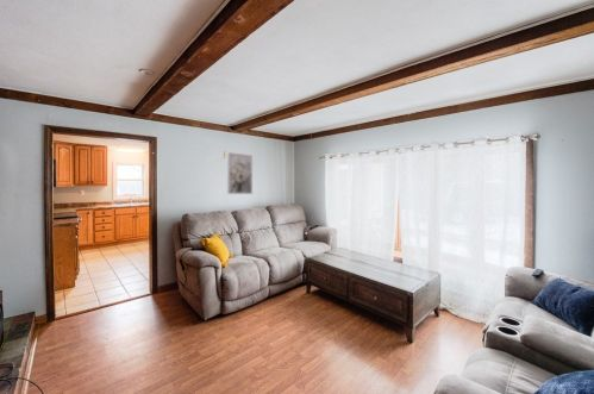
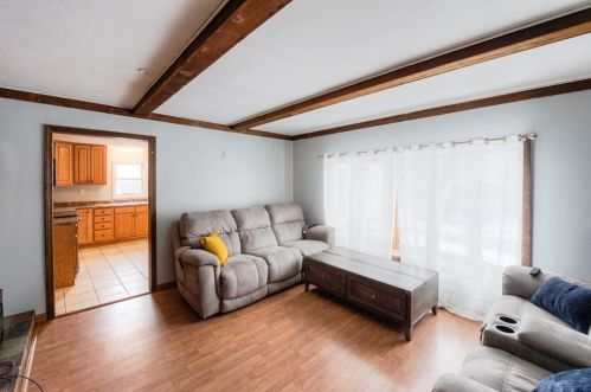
- wall art (239, 174)
